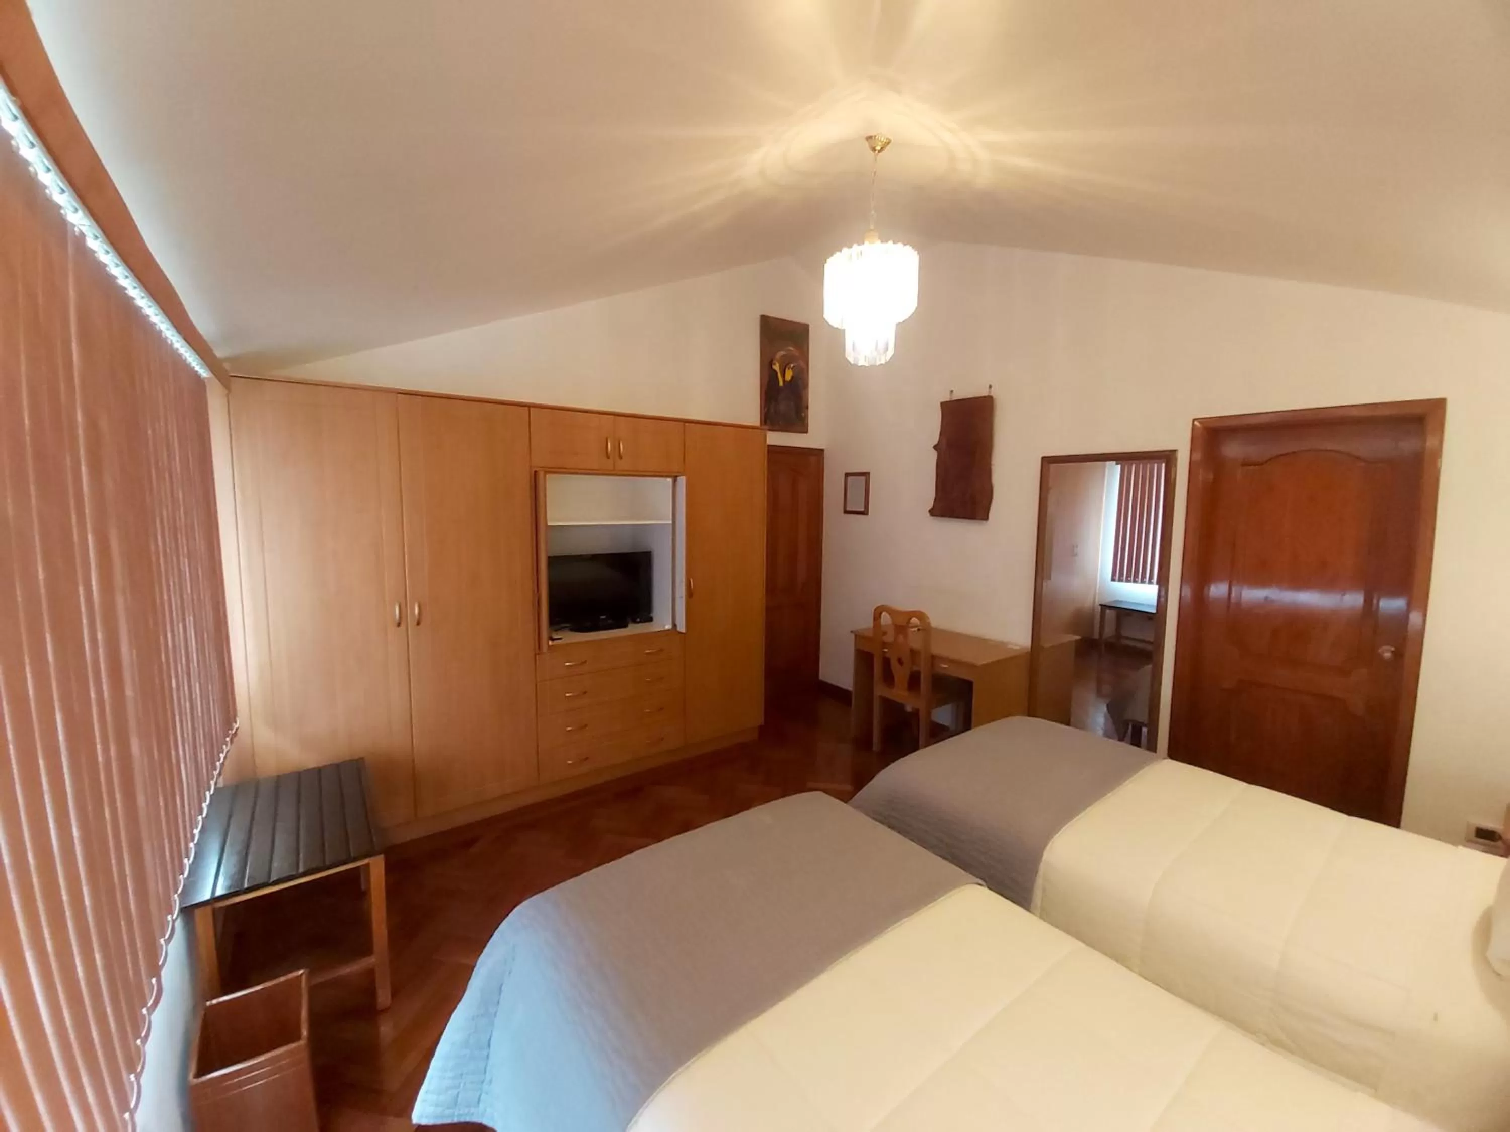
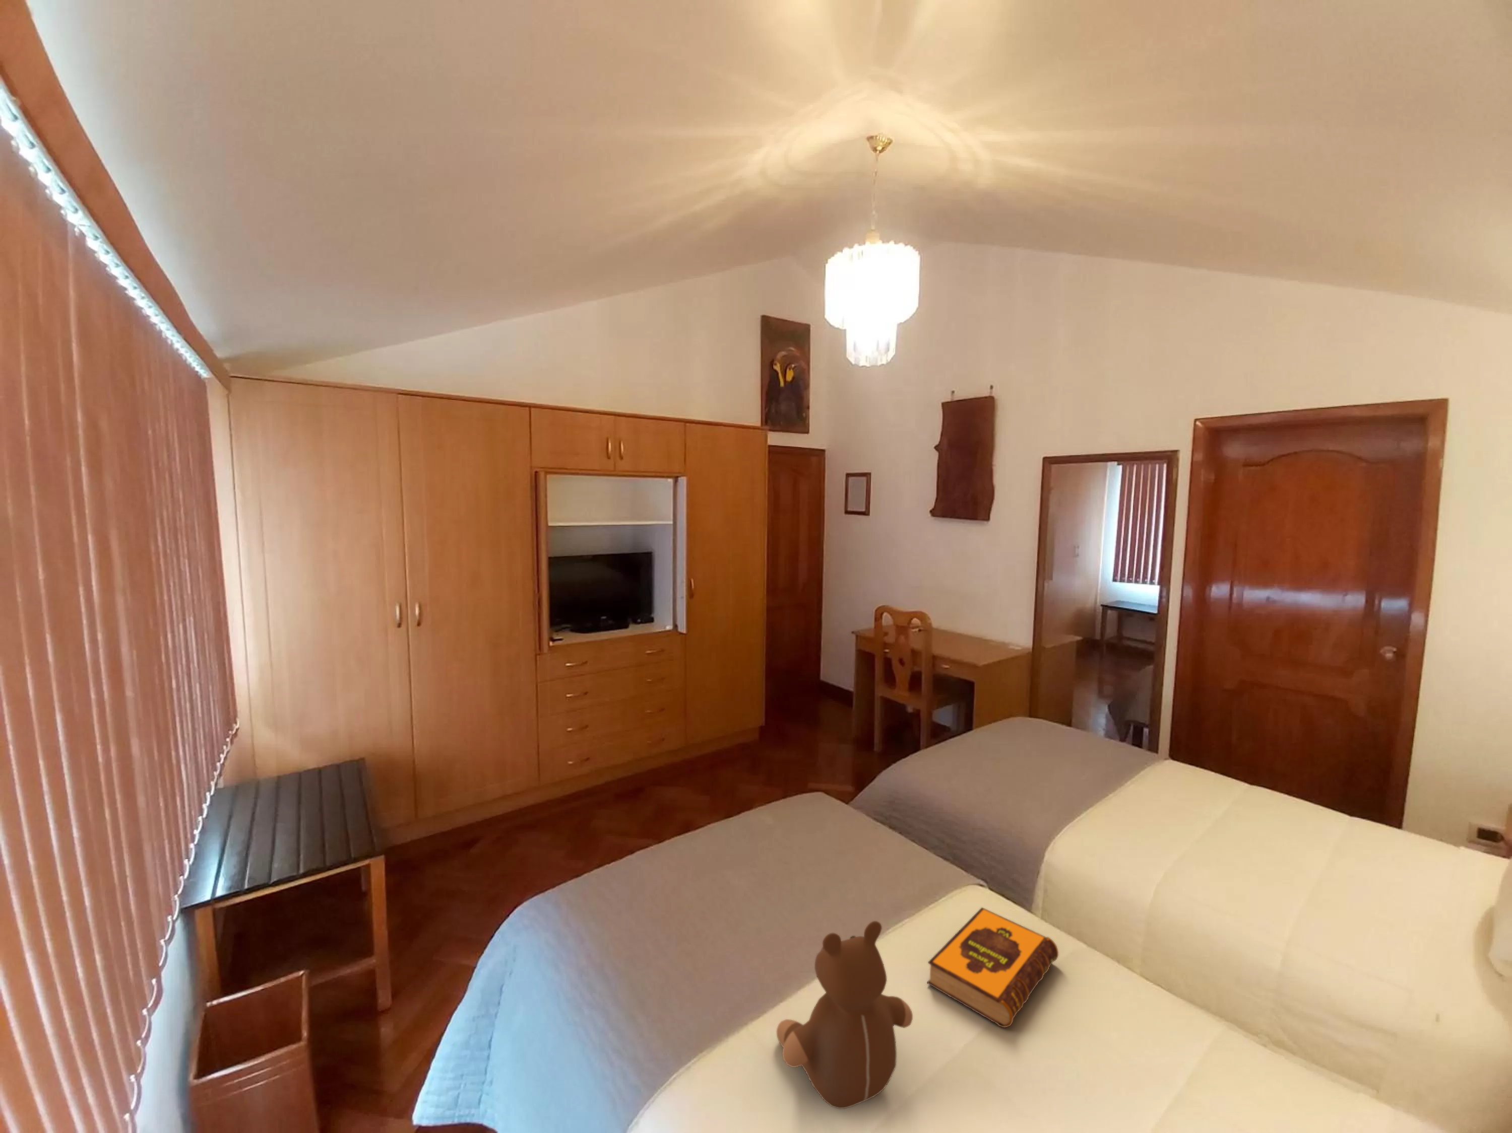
+ teddy bear (837, 991)
+ hardback book (995, 963)
